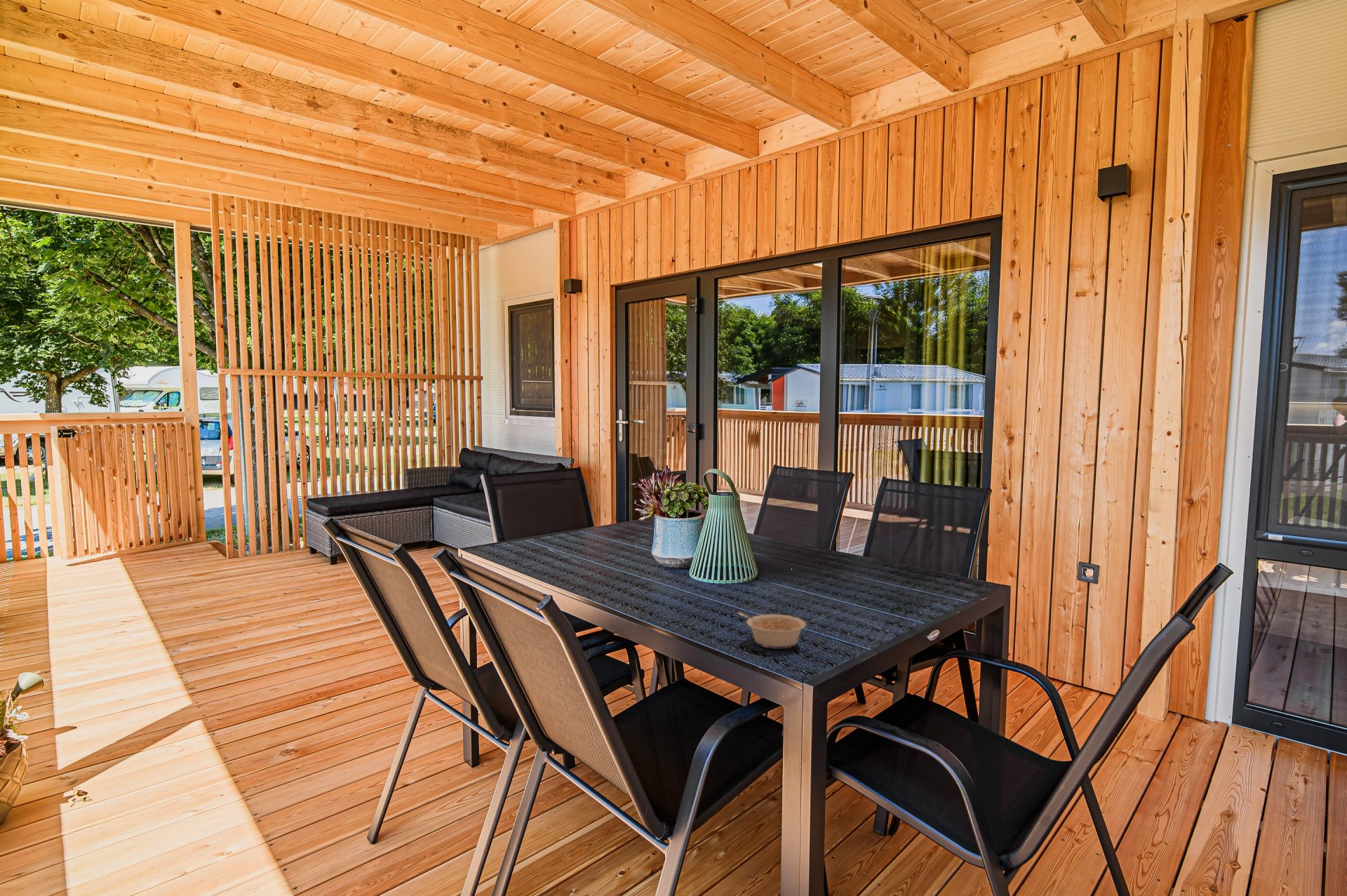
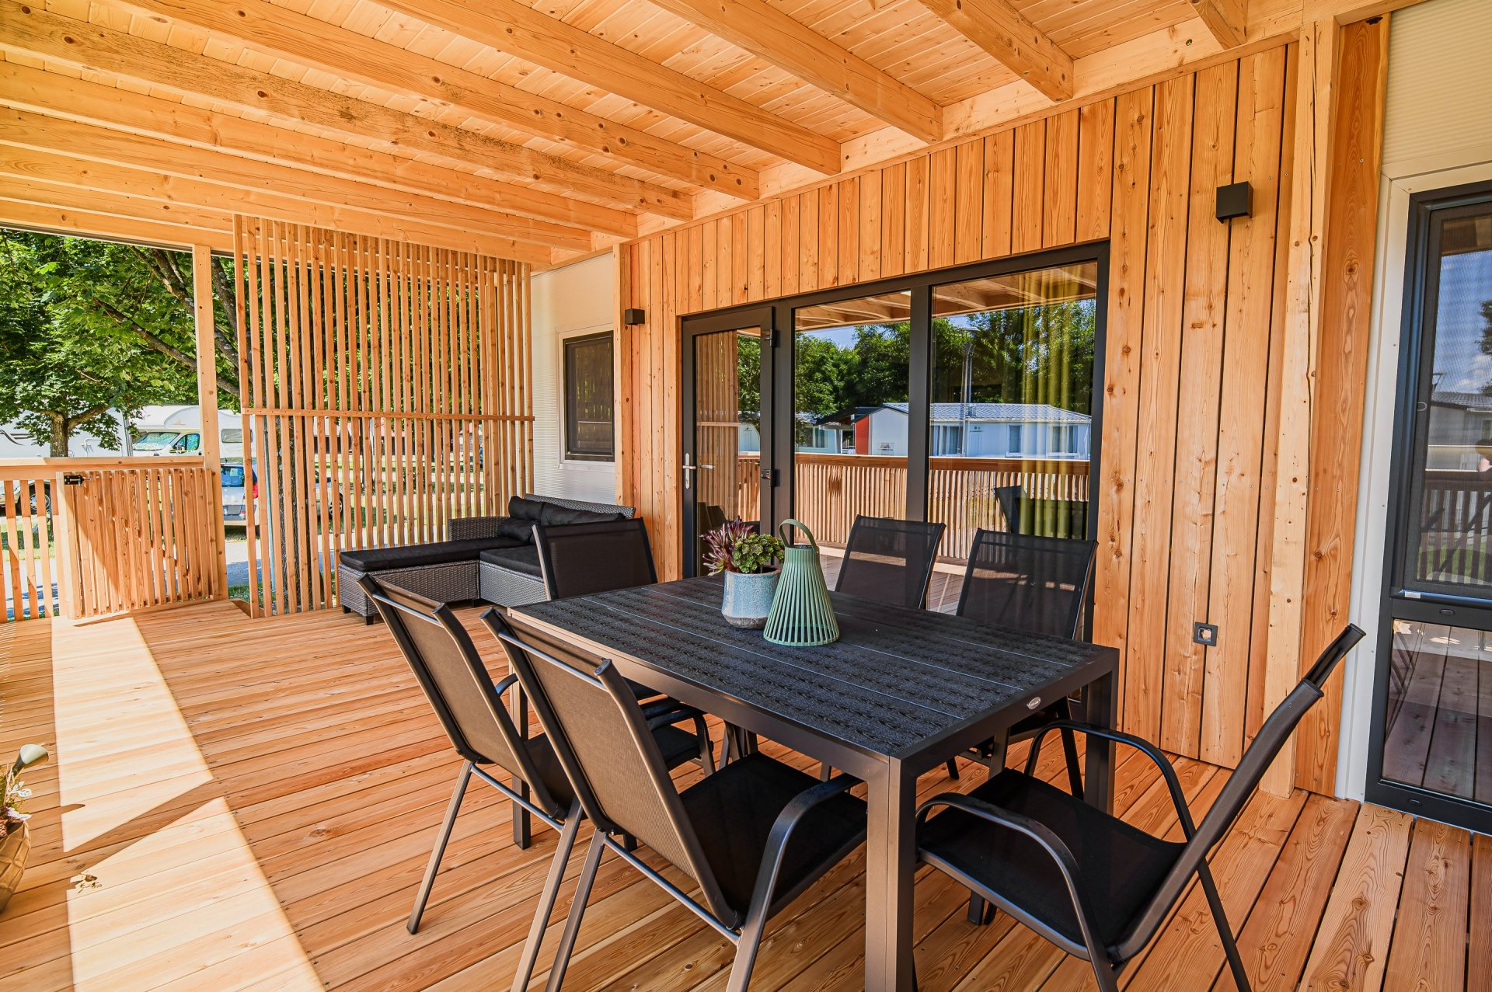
- legume (773, 630)
